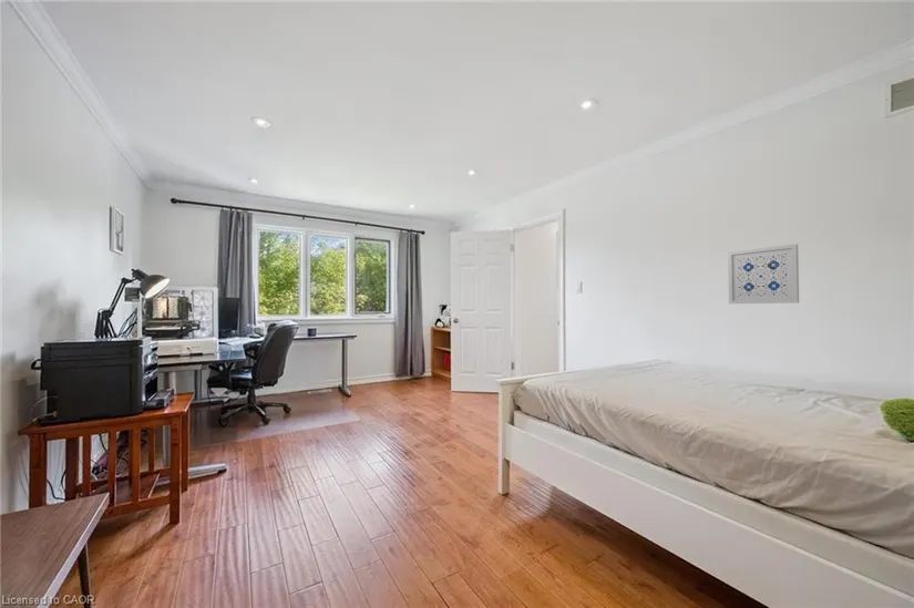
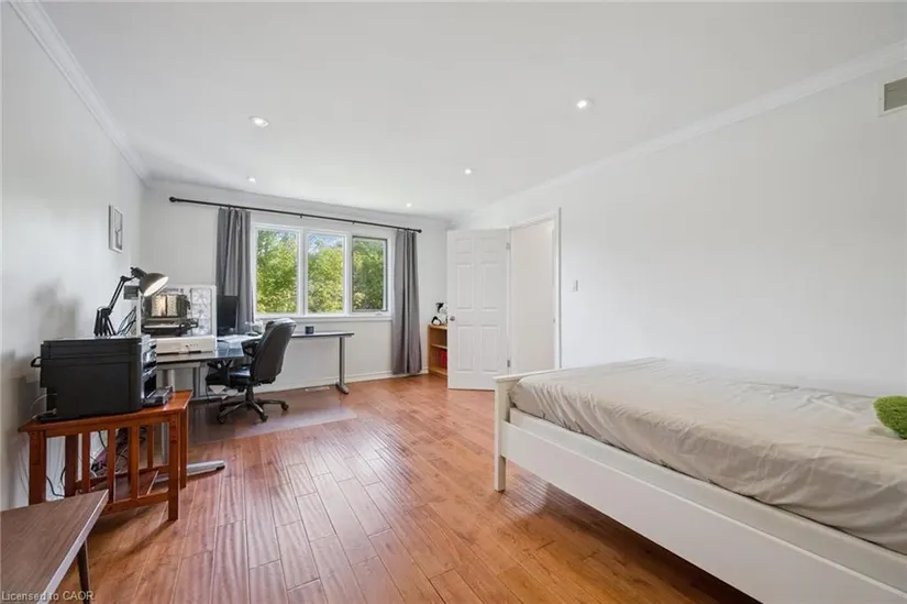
- wall art (761, 276)
